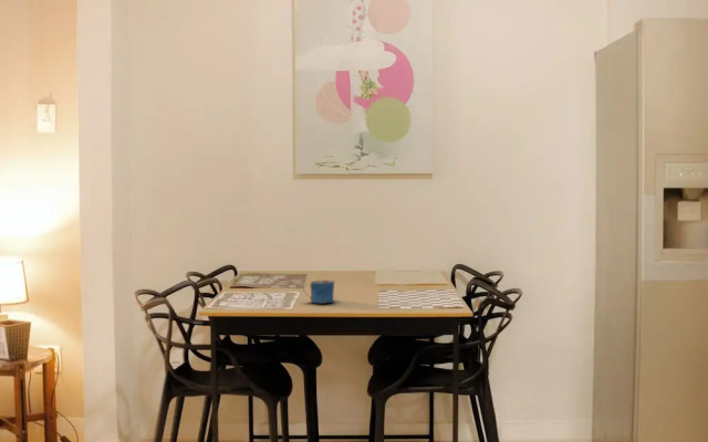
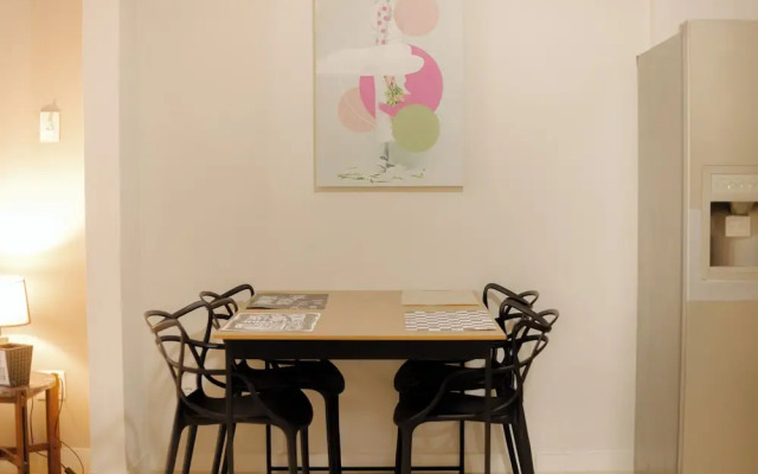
- mug (319, 291)
